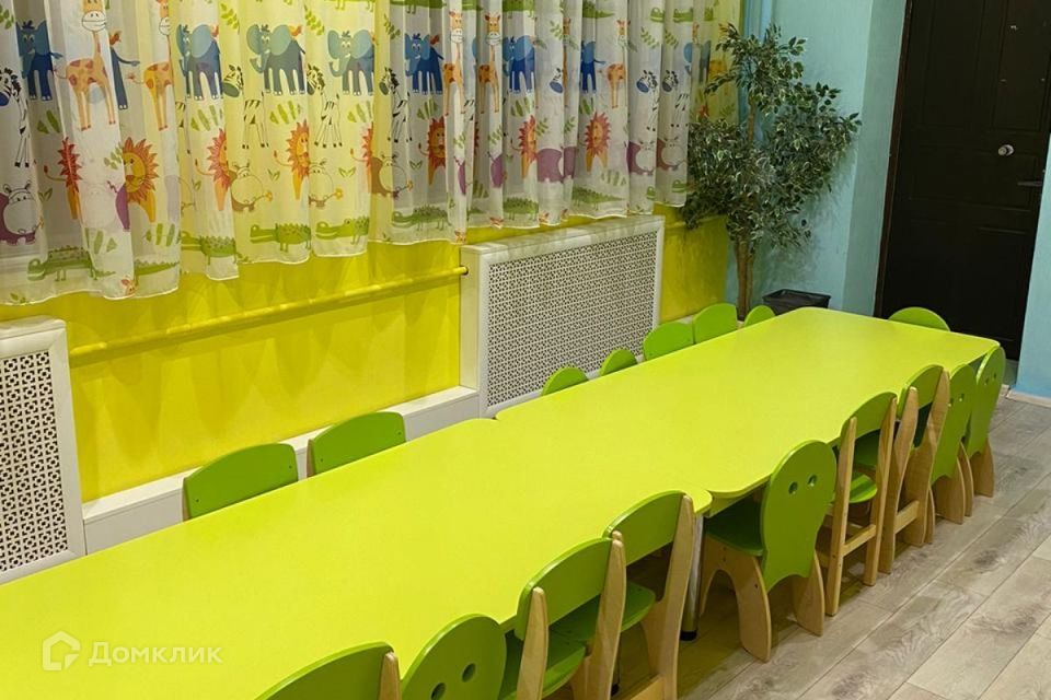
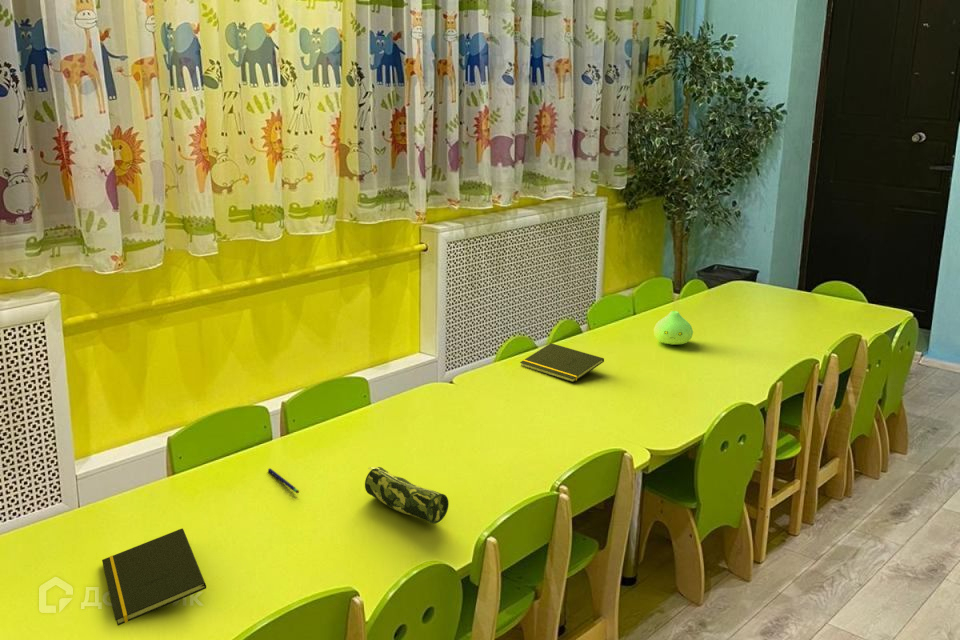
+ plush toy (673, 327)
+ notepad (152, 573)
+ pen (283, 480)
+ notepad (561, 362)
+ pencil case (404, 494)
